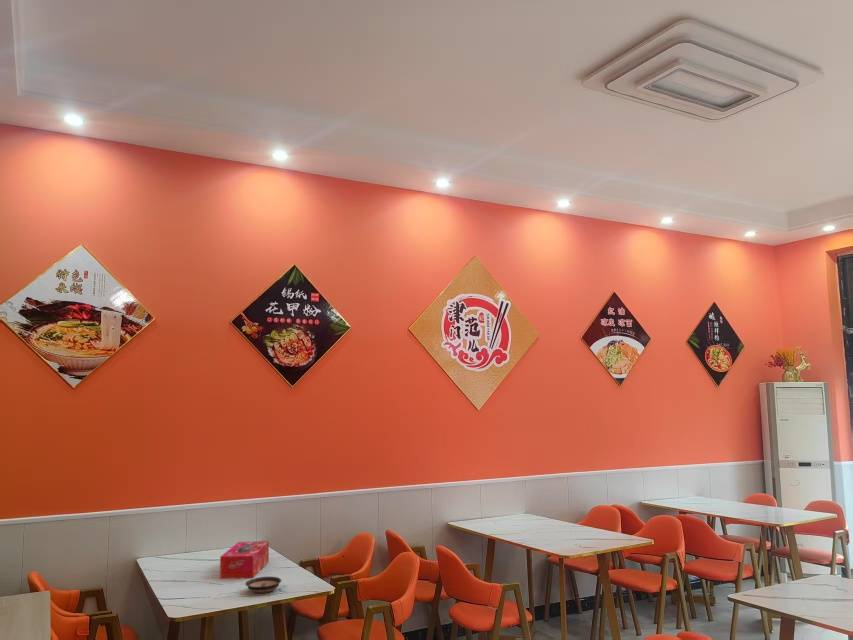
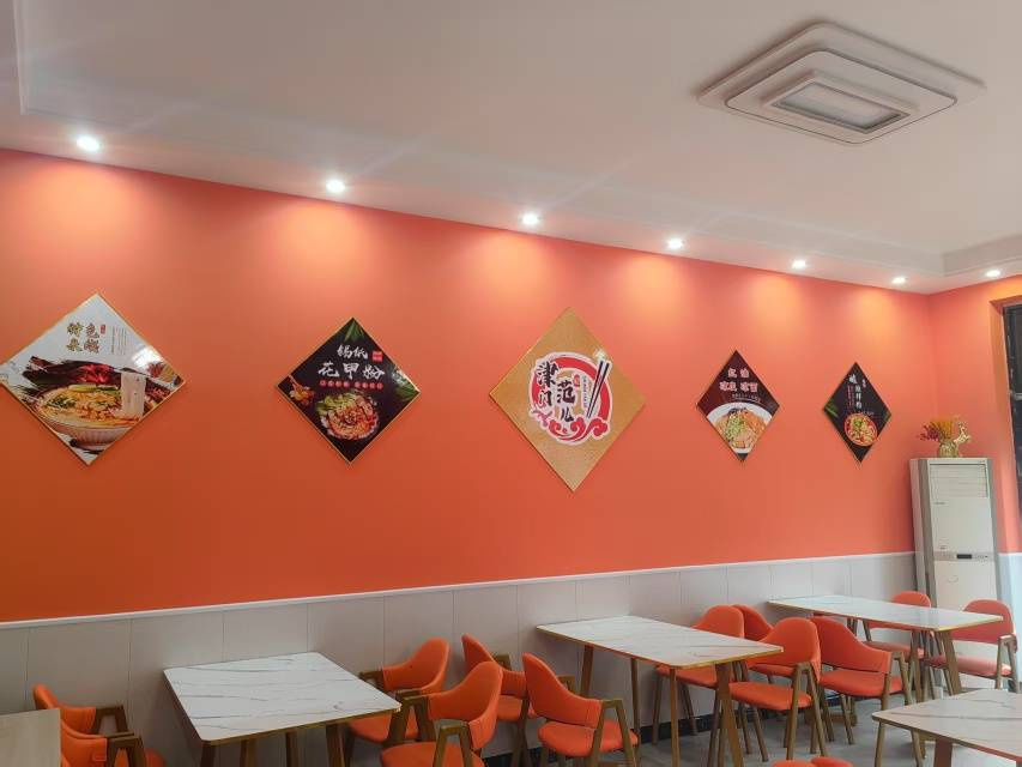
- tissue box (245, 559)
- saucer (263, 586)
